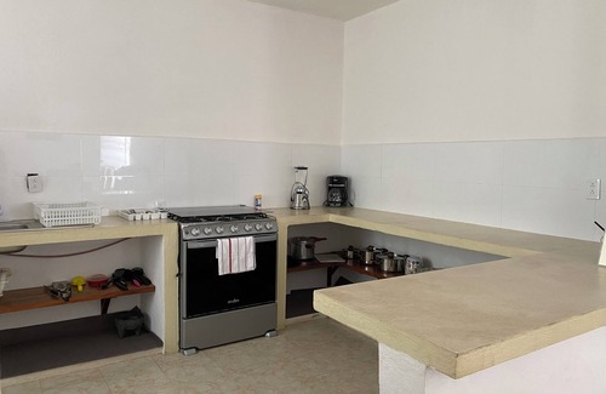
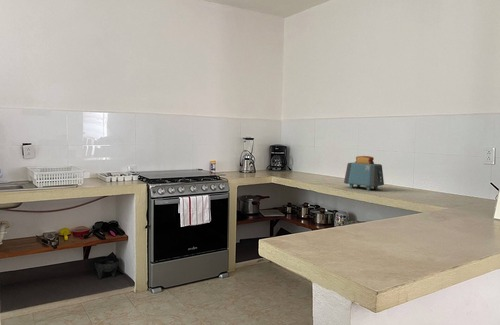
+ toaster (364, 172)
